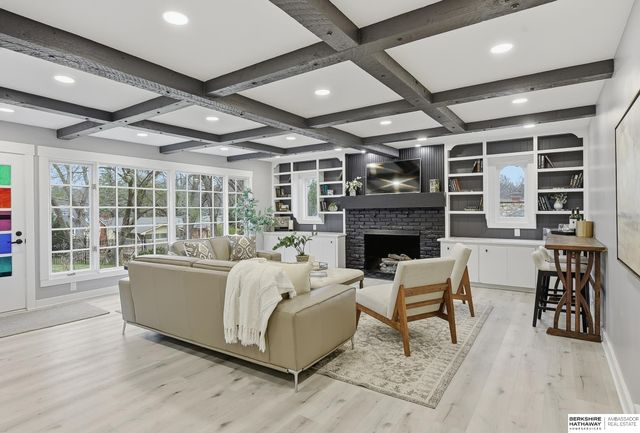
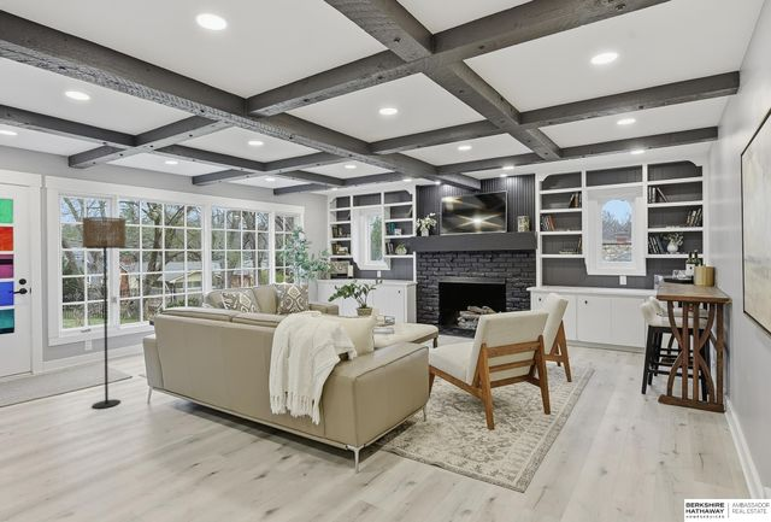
+ floor lamp (105, 311)
